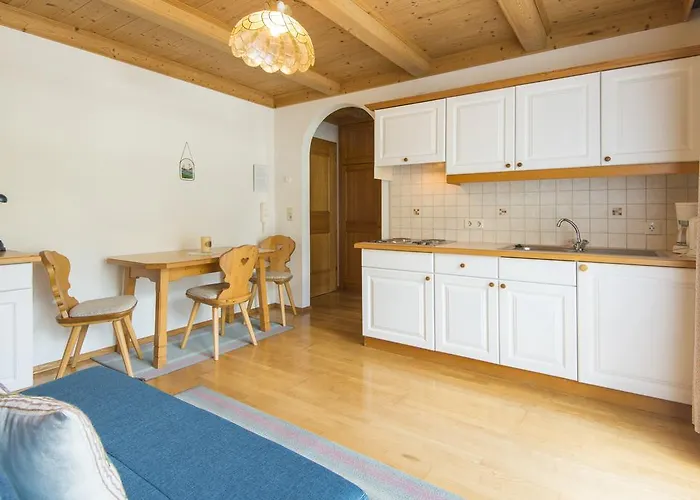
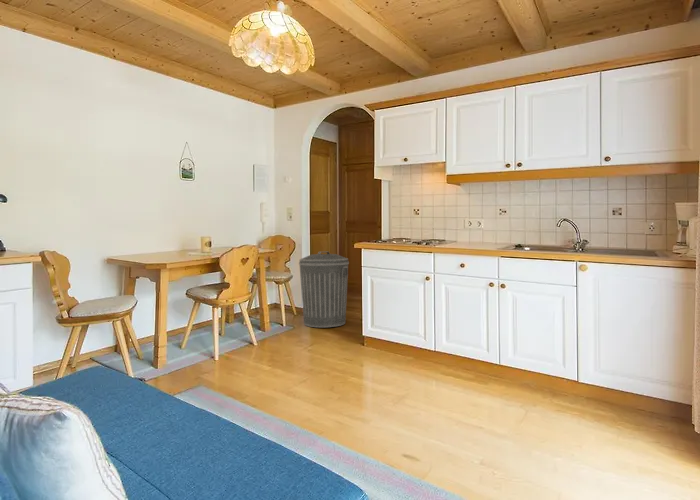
+ trash can (324, 287)
